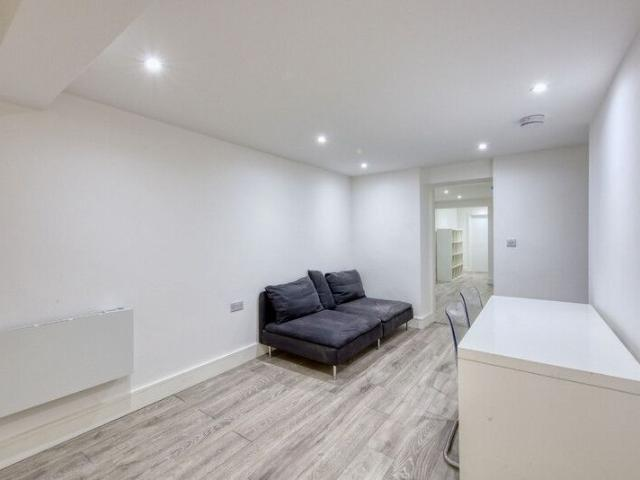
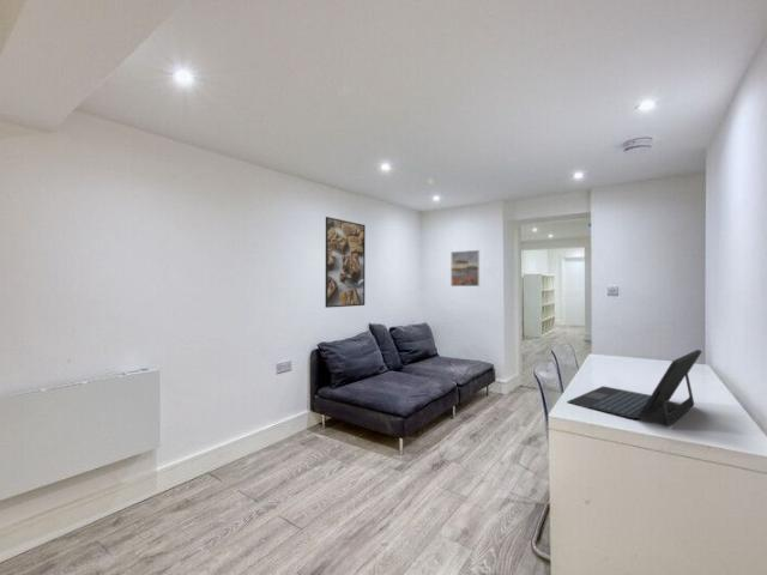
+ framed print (465, 268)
+ laptop (628, 391)
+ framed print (346, 264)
